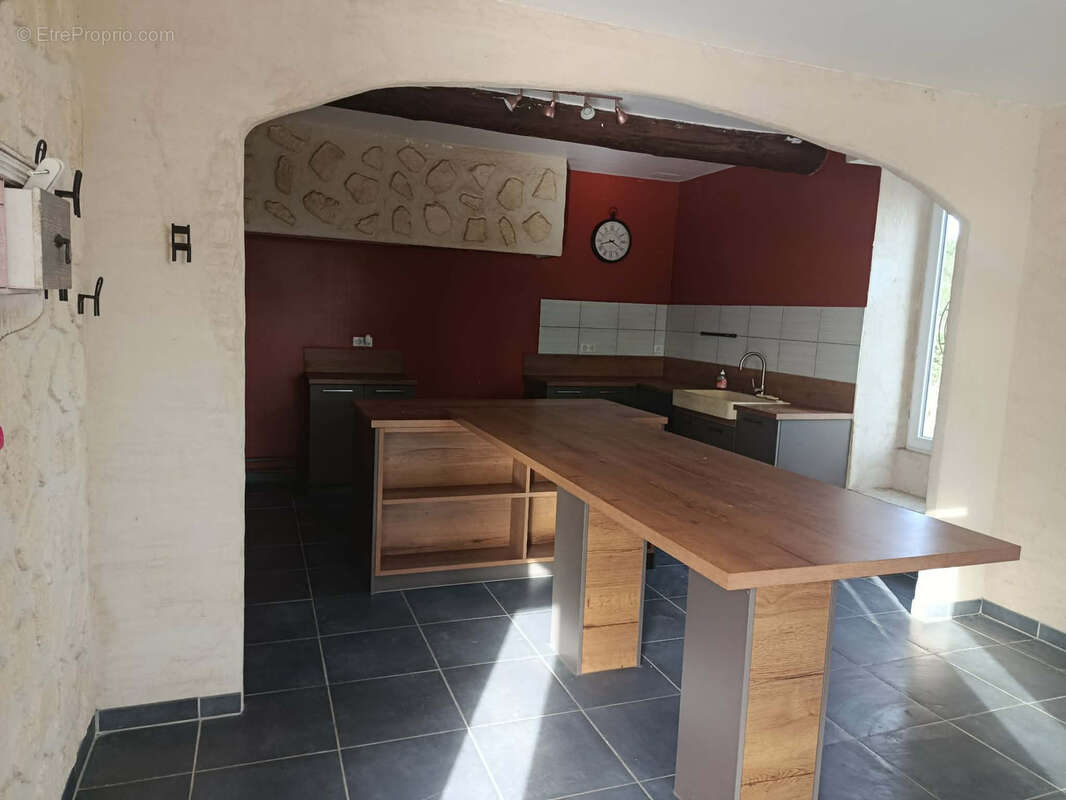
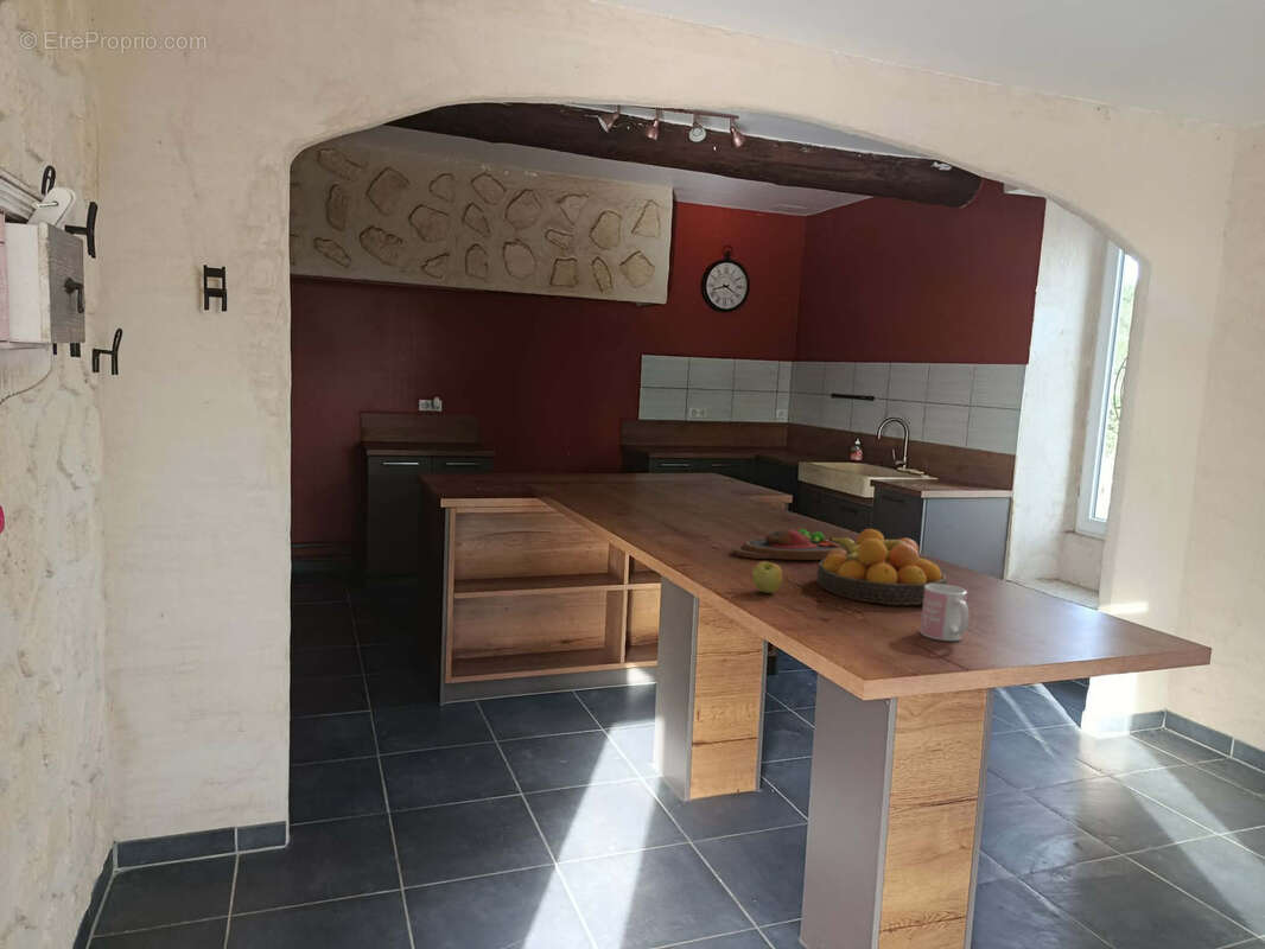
+ mug (947, 613)
+ fruit bowl (882, 561)
+ apple (767, 577)
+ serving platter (796, 541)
